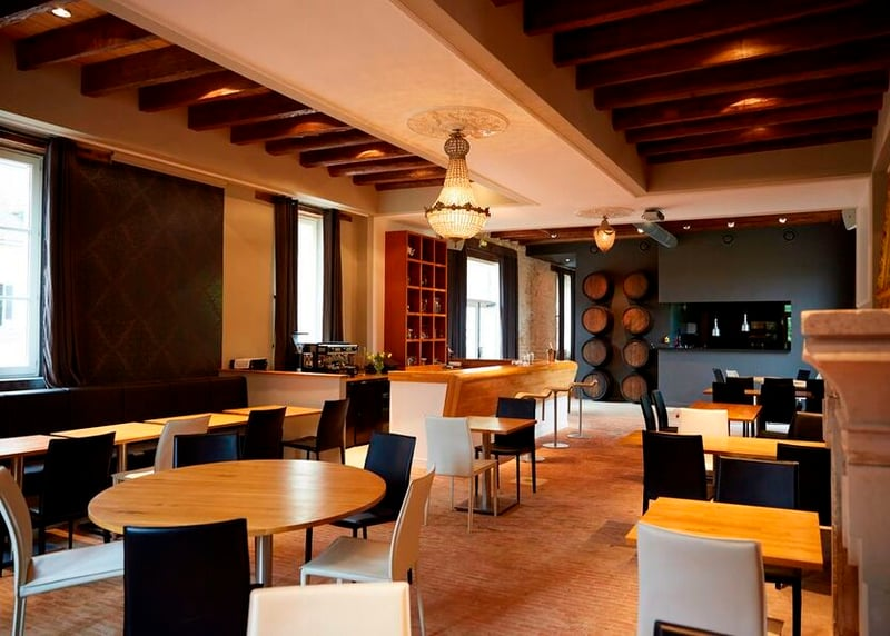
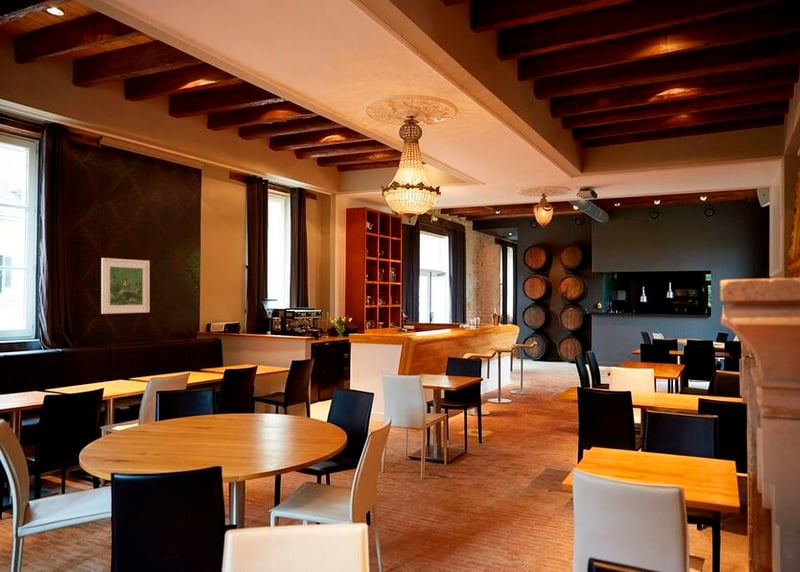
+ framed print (126, 286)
